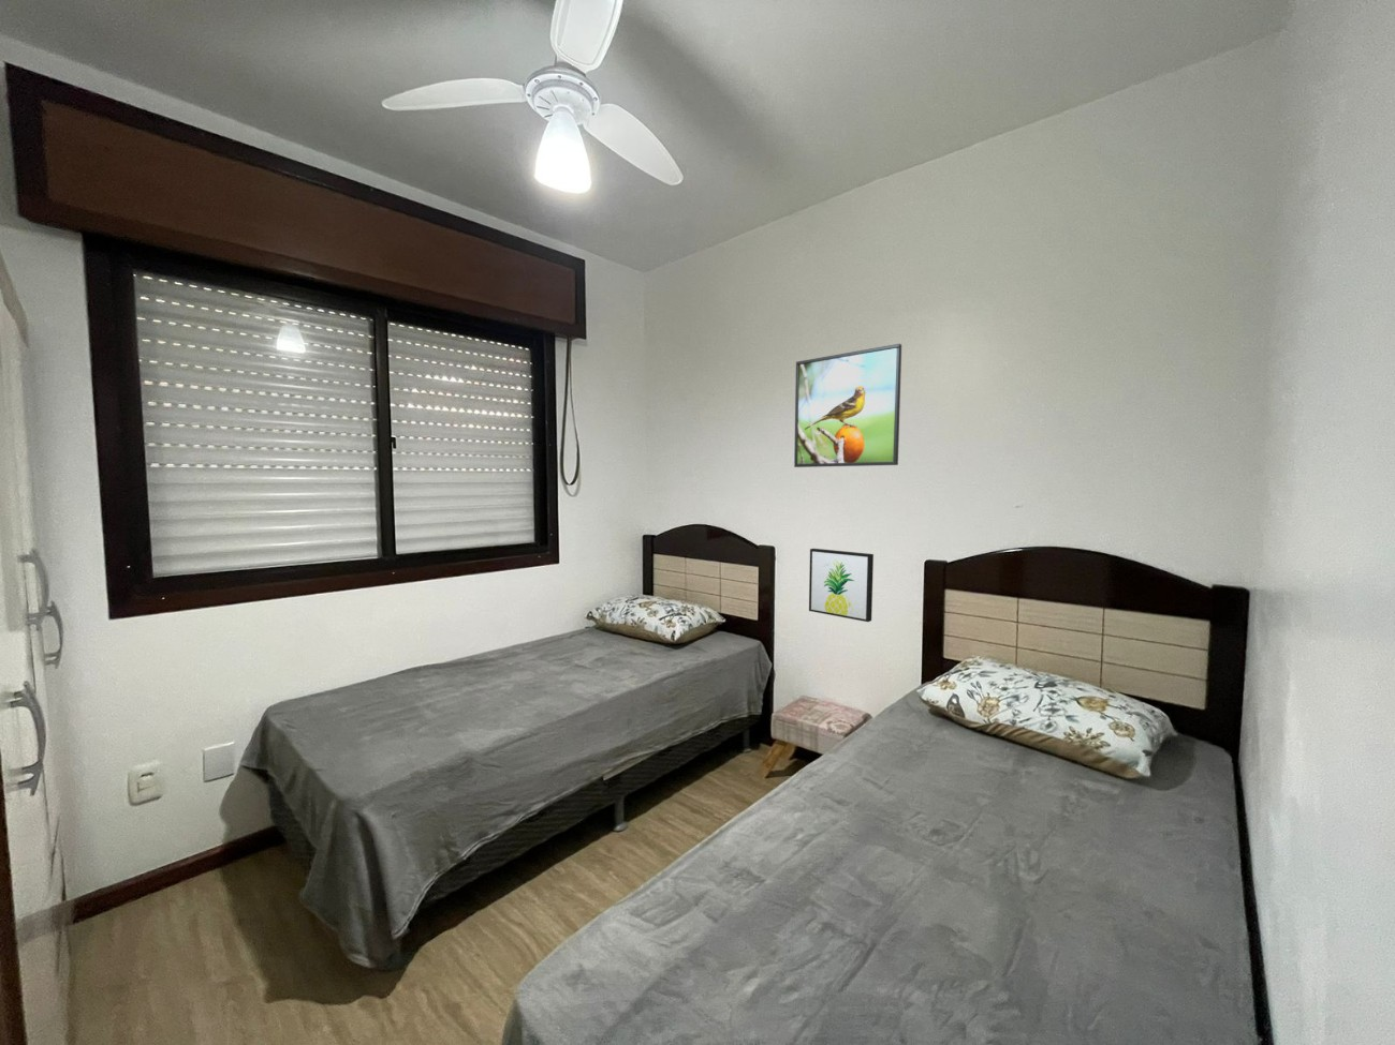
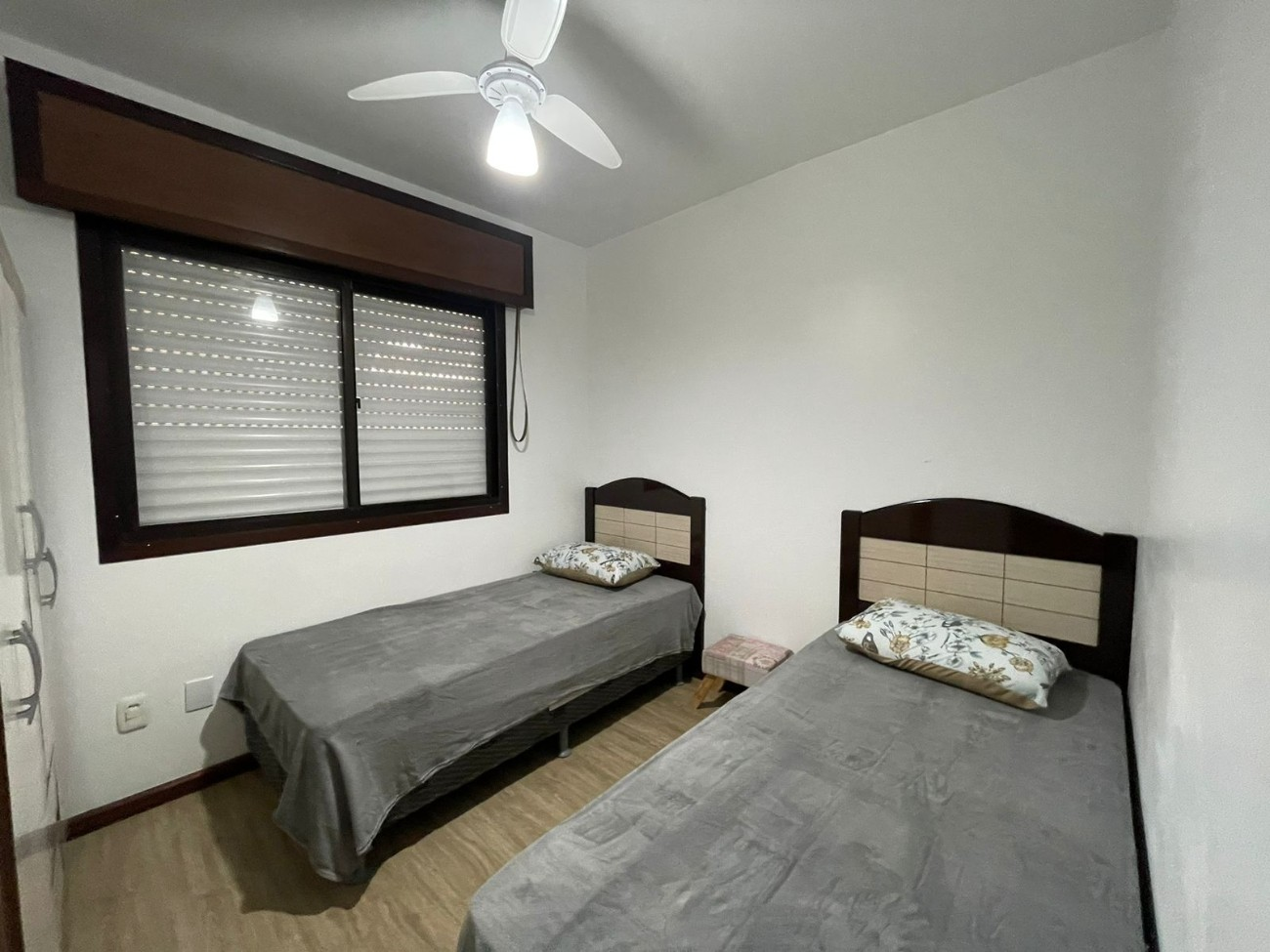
- wall art (839, 583)
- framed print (844, 409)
